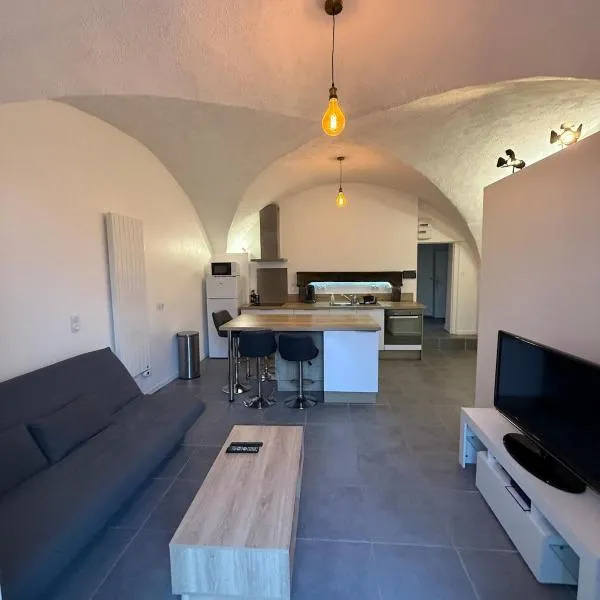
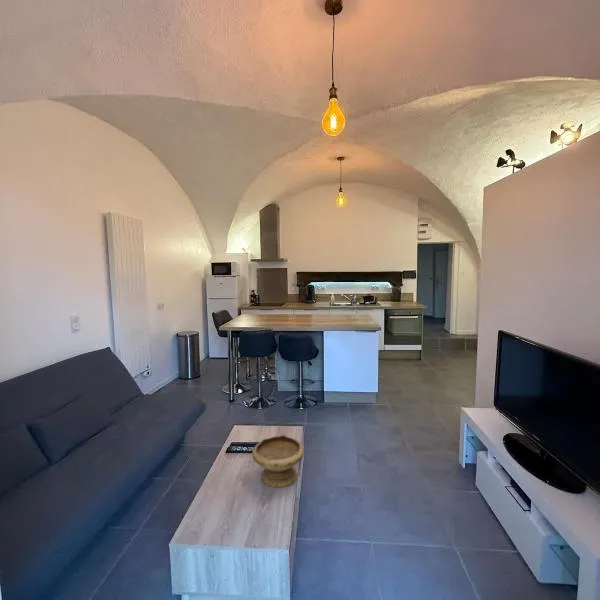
+ bowl (278, 460)
